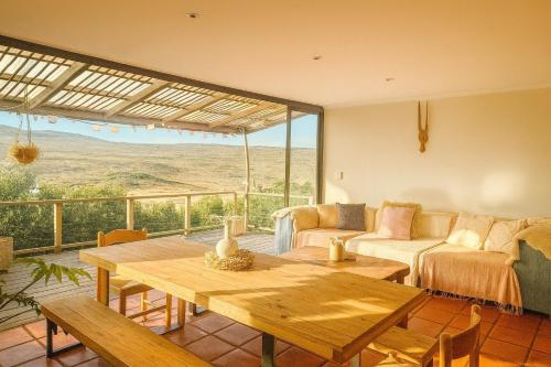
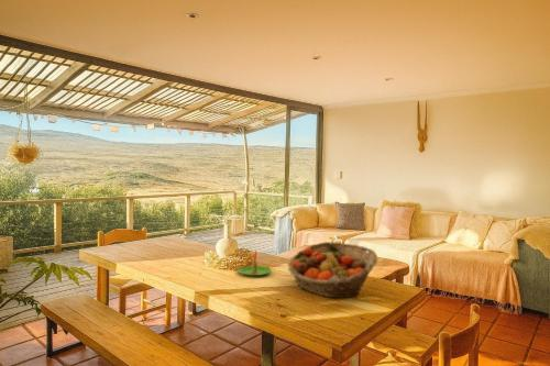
+ fruit basket (330, 267)
+ candle (254, 262)
